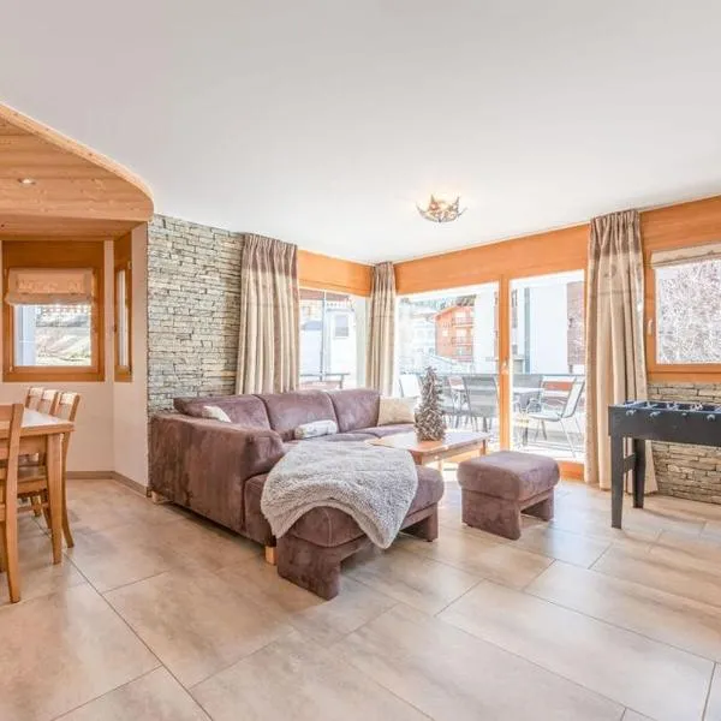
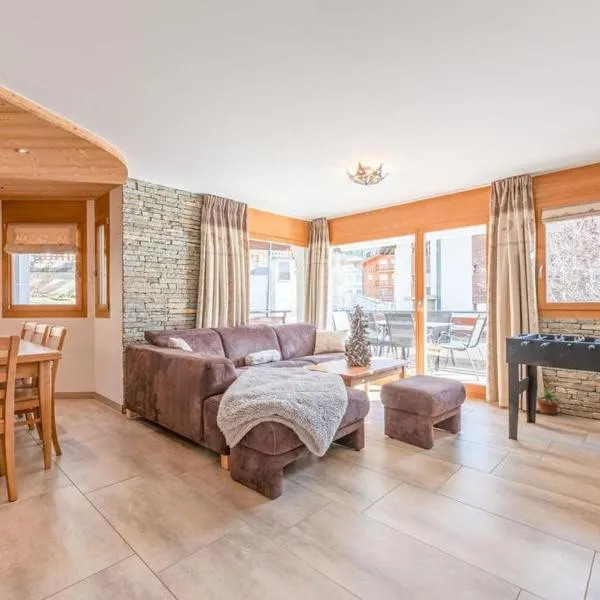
+ potted plant (548, 400)
